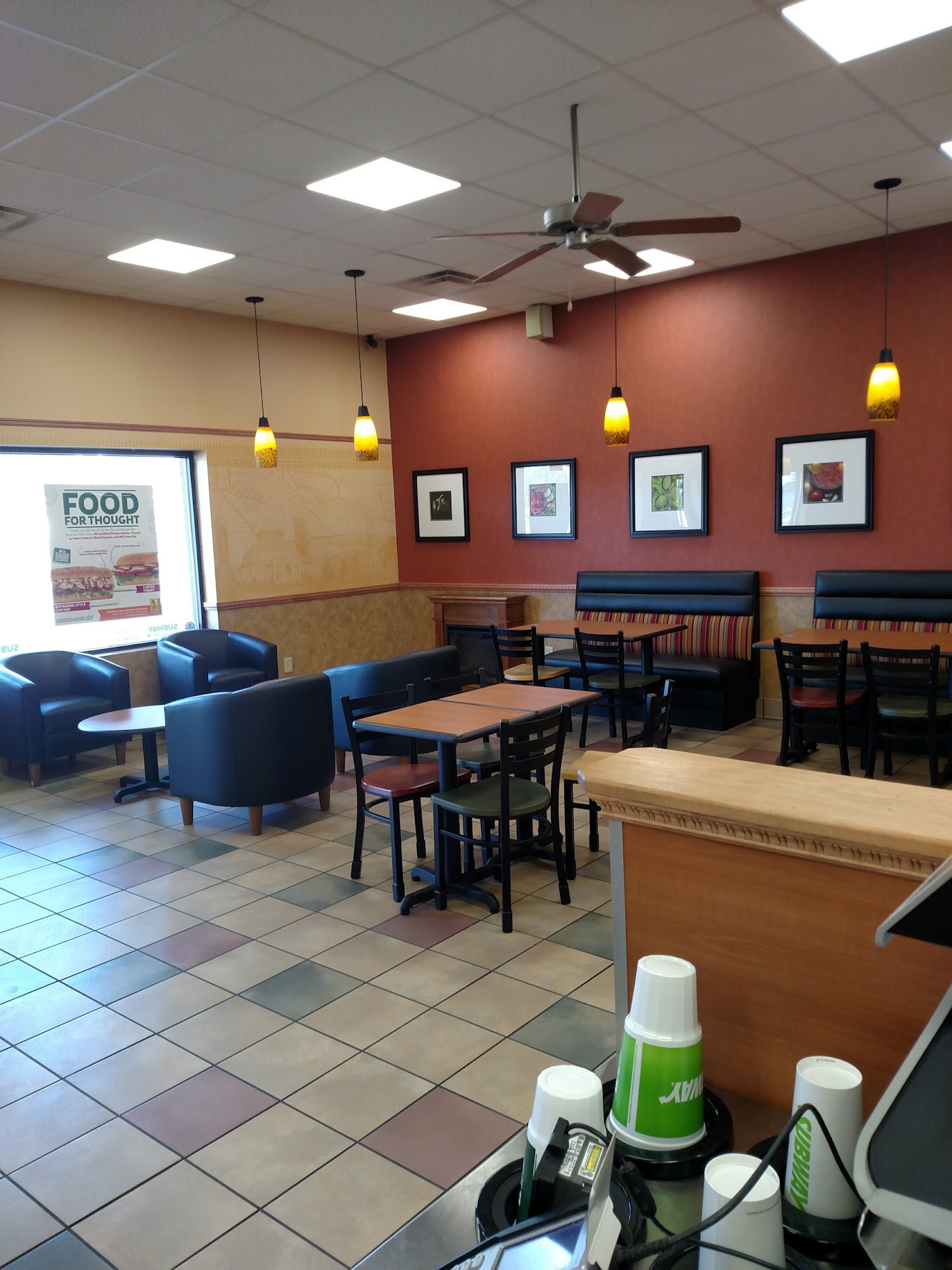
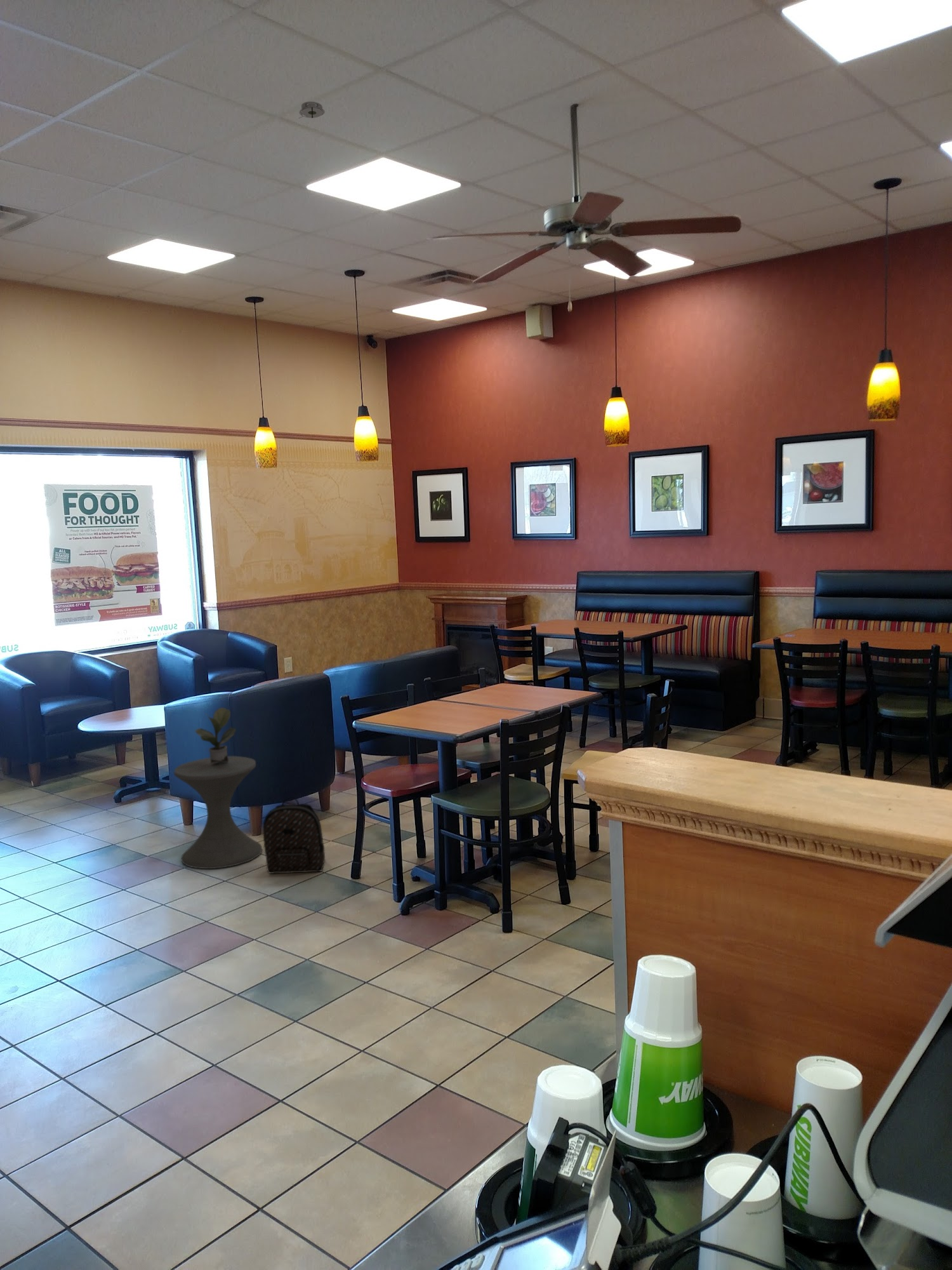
+ smoke detector (311, 110)
+ side table (218, 810)
+ potted plant (214, 737)
+ backpack (293, 832)
